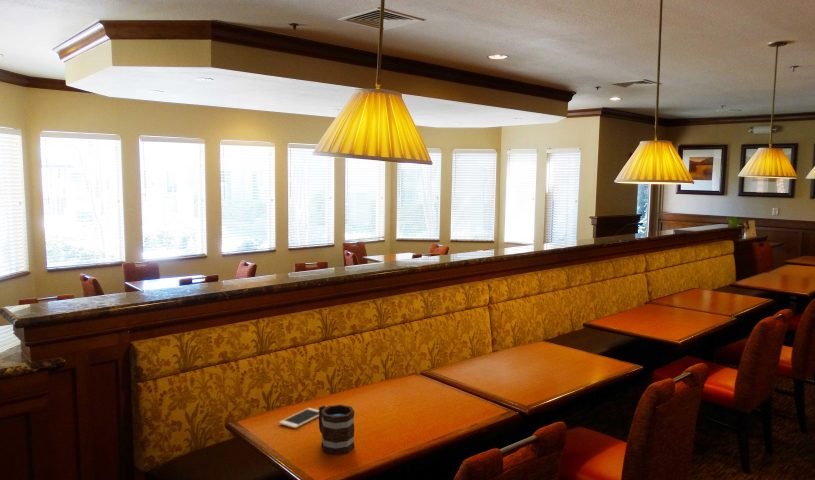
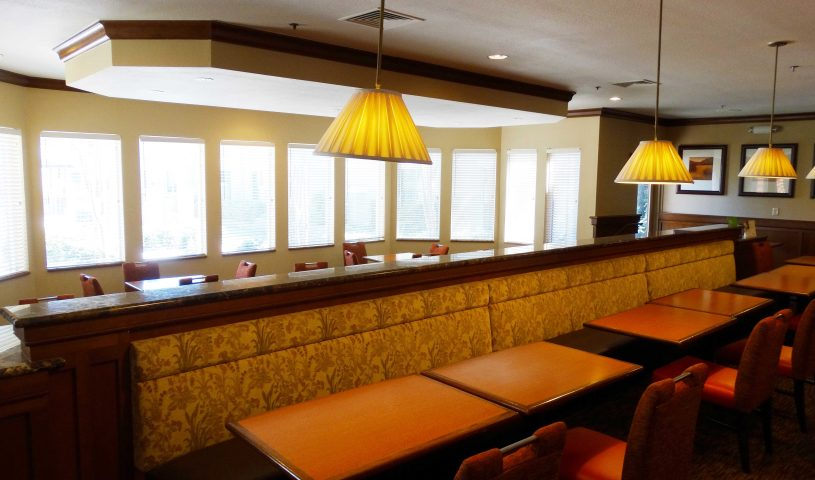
- cell phone (302, 417)
- mug (333, 426)
